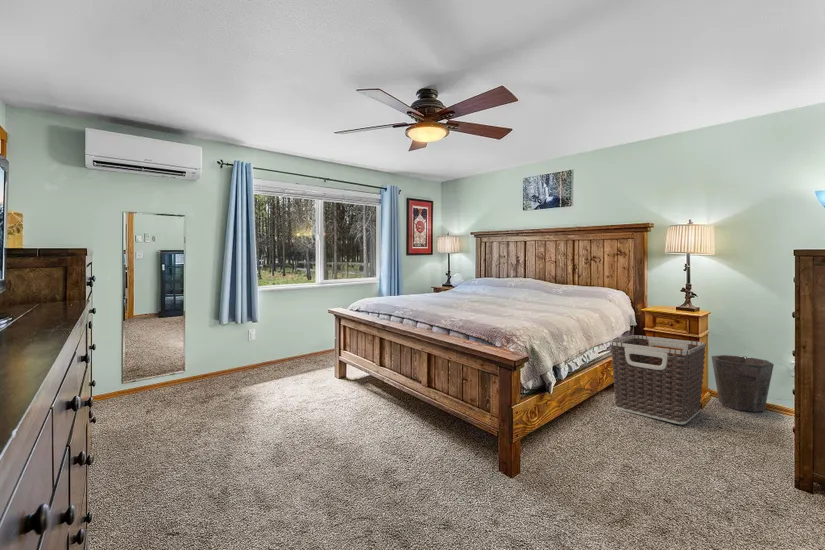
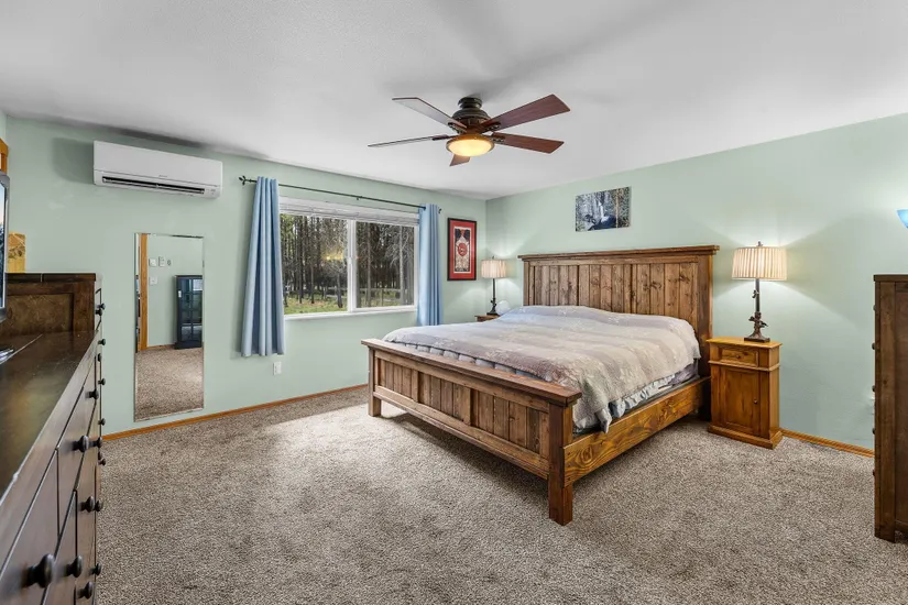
- clothes hamper (657, 375)
- waste bin (741, 382)
